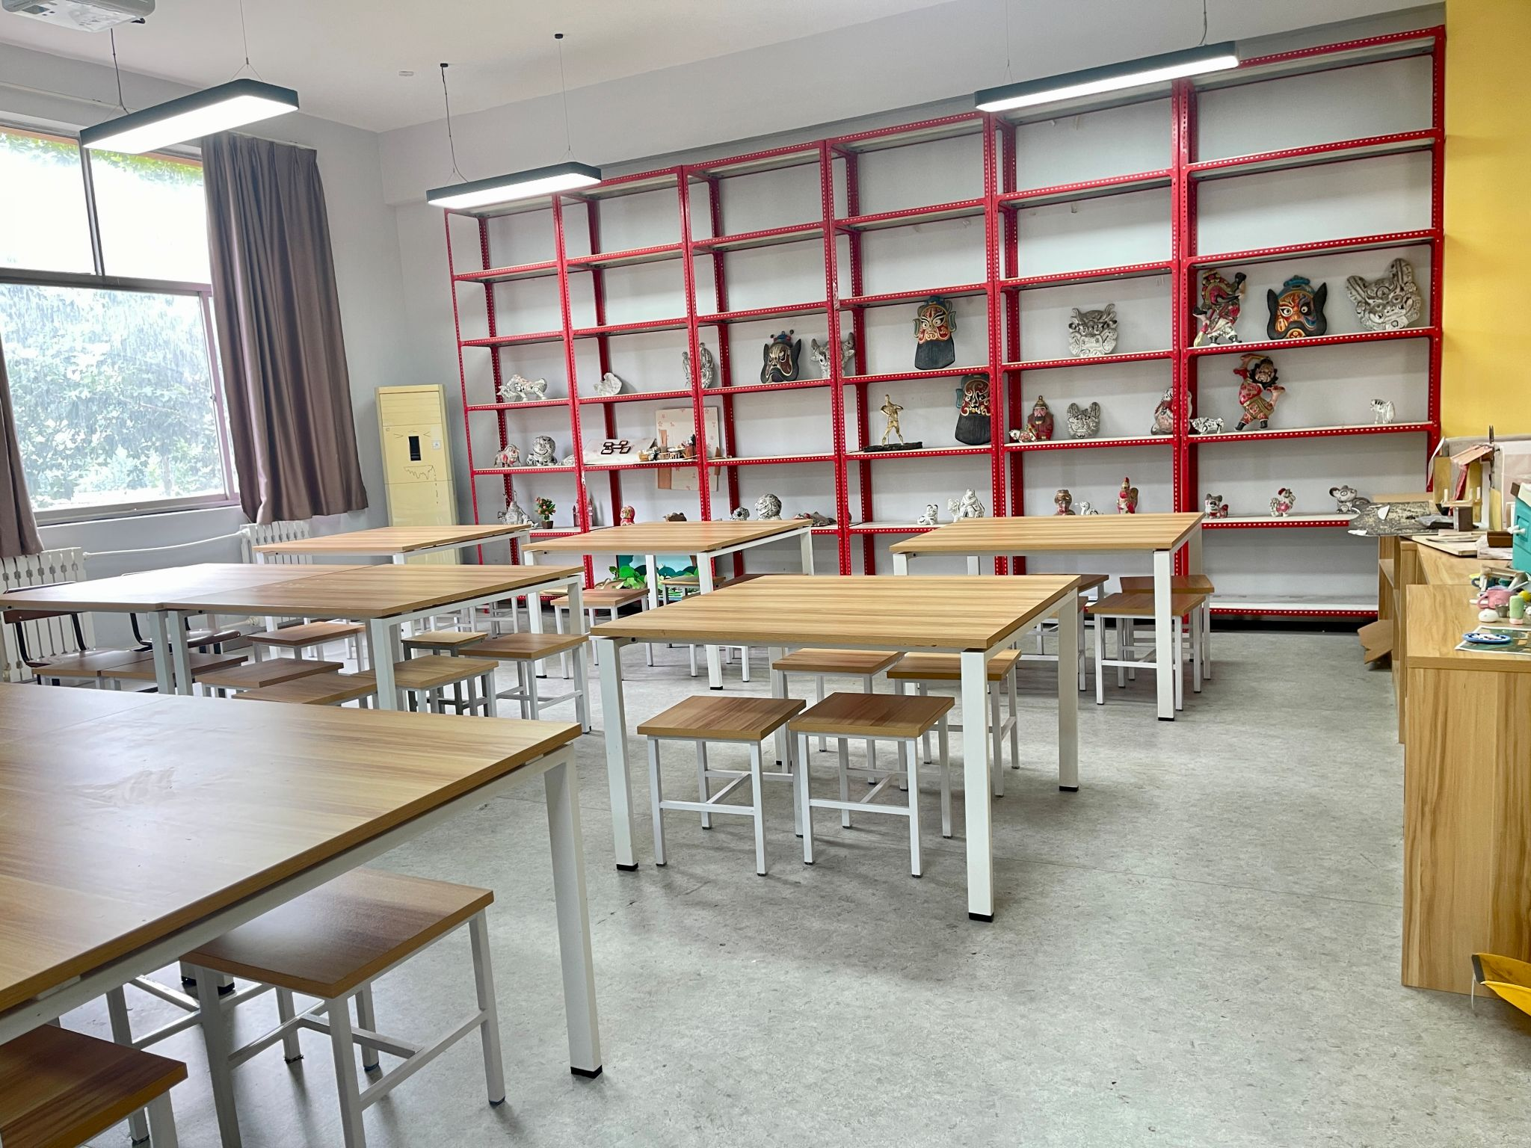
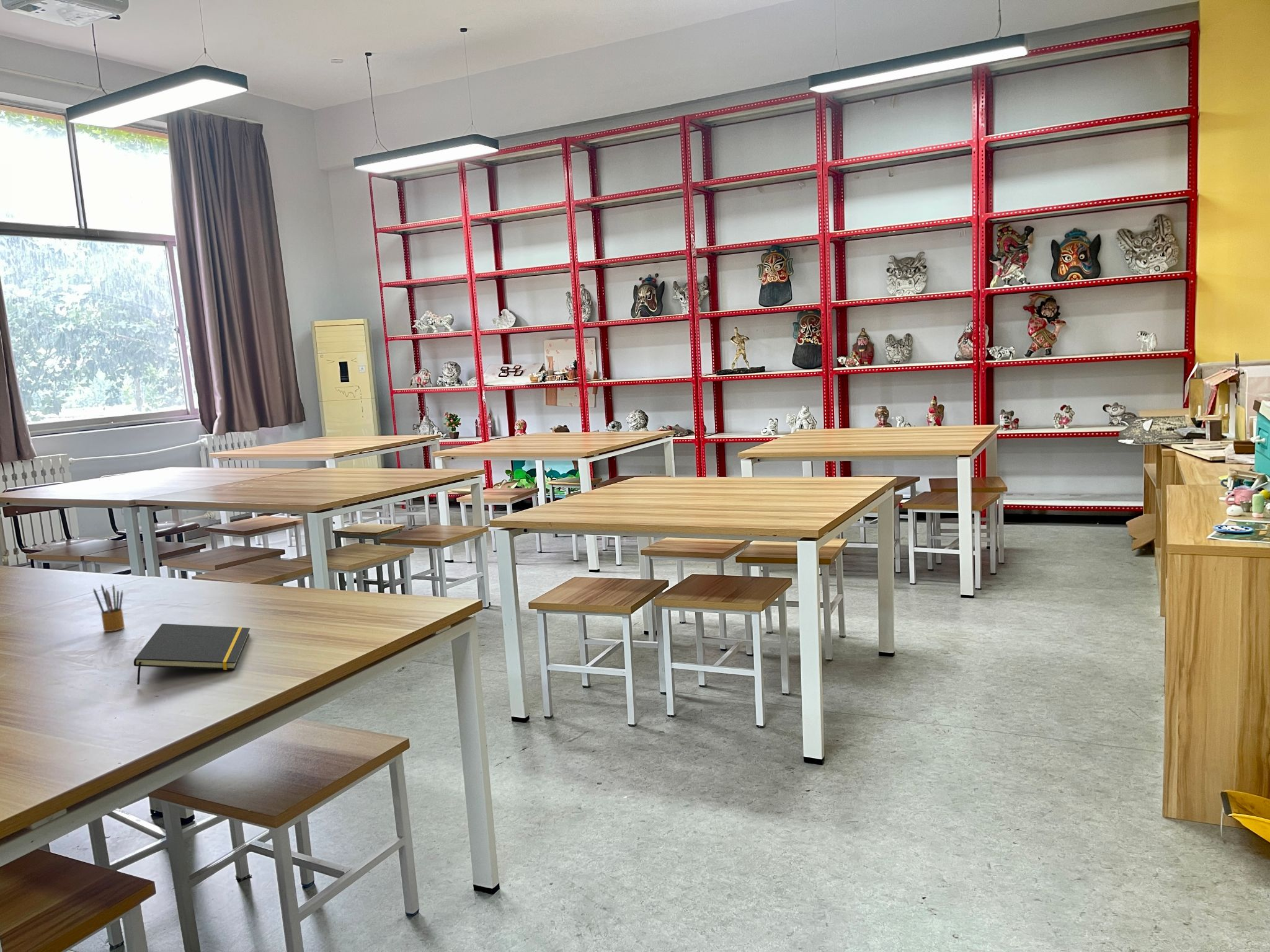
+ pencil box (110, 606)
+ notepad (196, 645)
